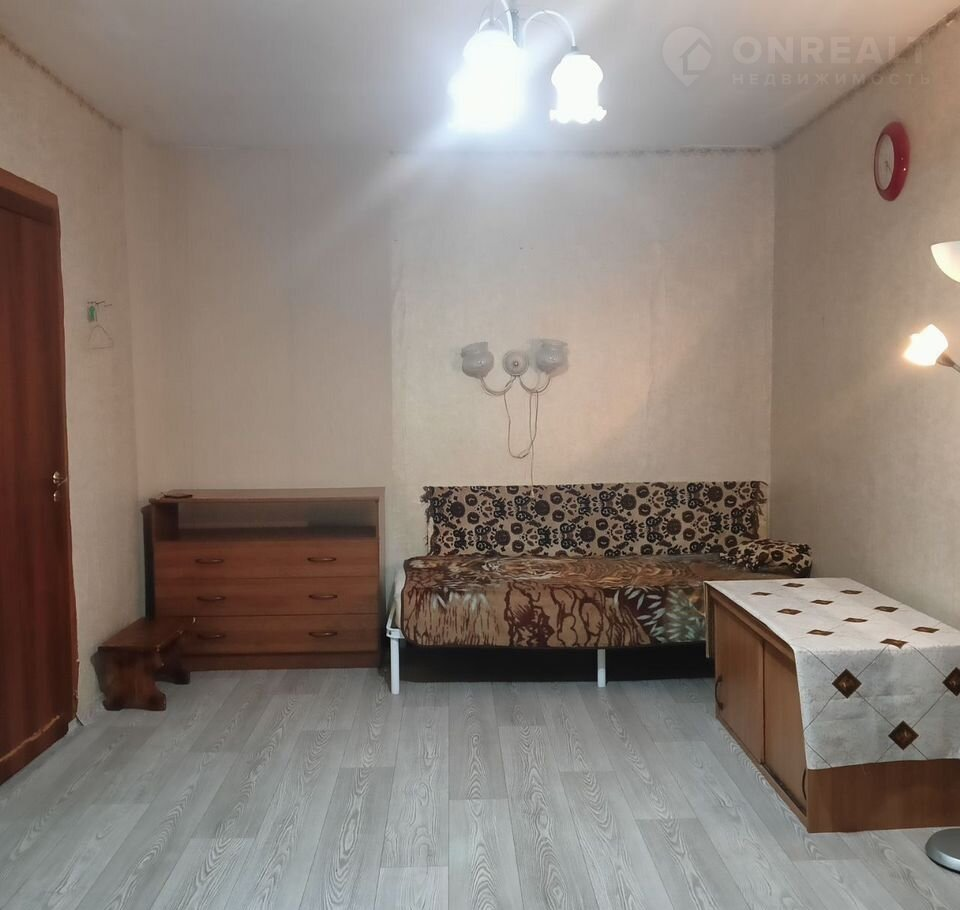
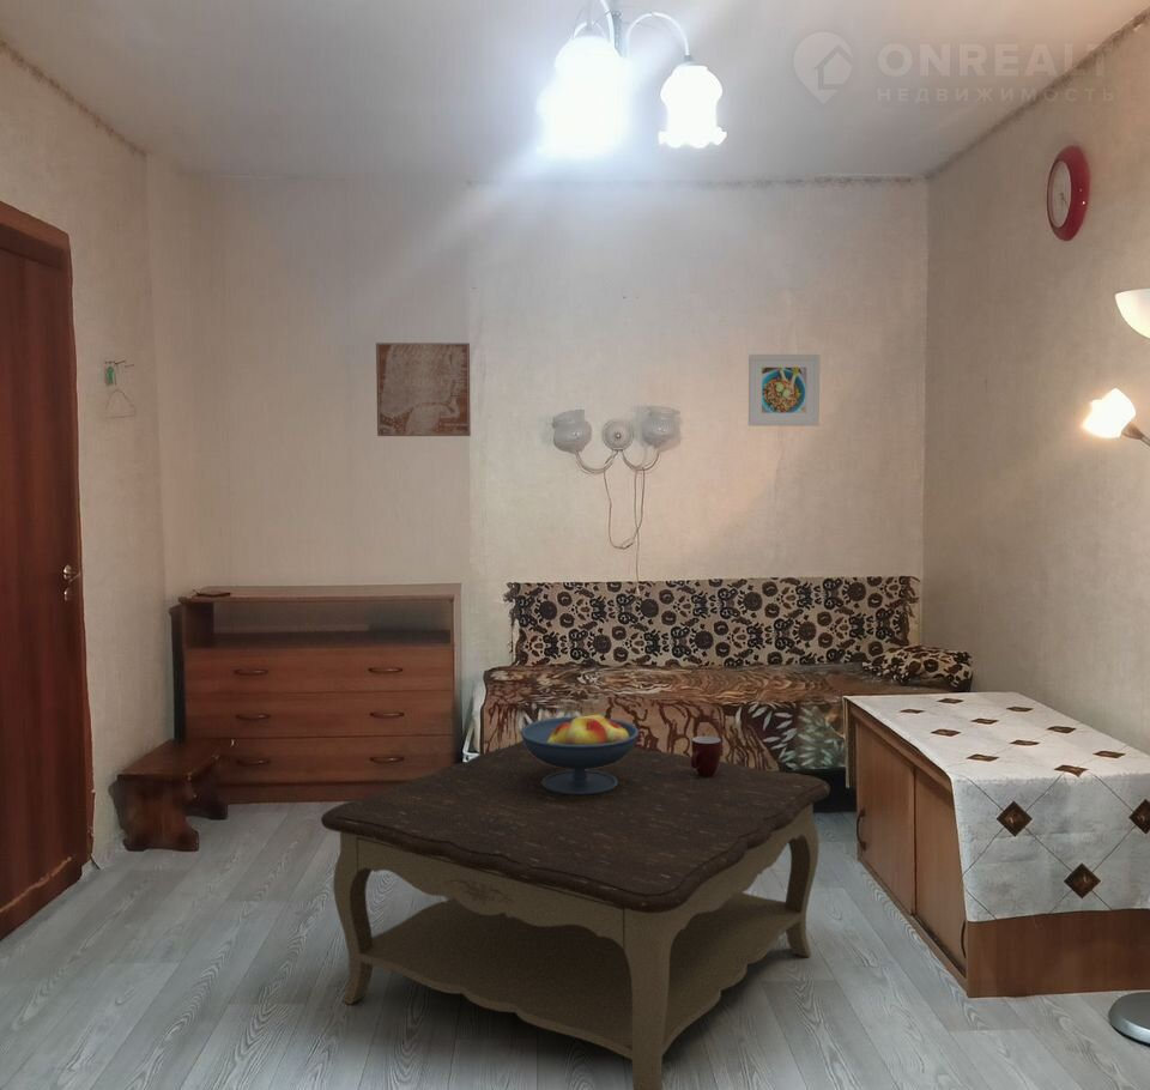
+ mug (703, 757)
+ coffee table (587, 884)
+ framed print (783, 389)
+ fruit bowl (579, 746)
+ wall art (423, 389)
